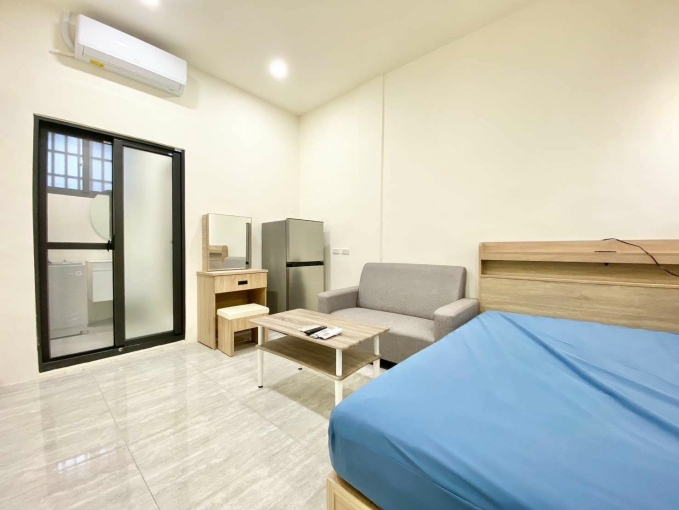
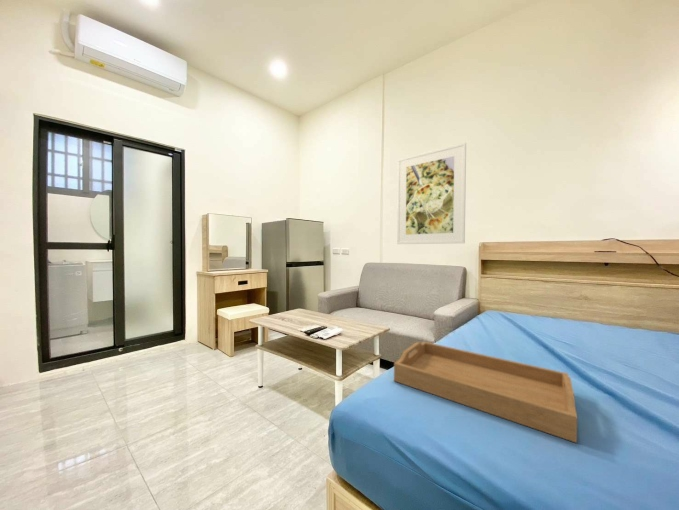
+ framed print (428, 198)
+ serving tray (477, 374)
